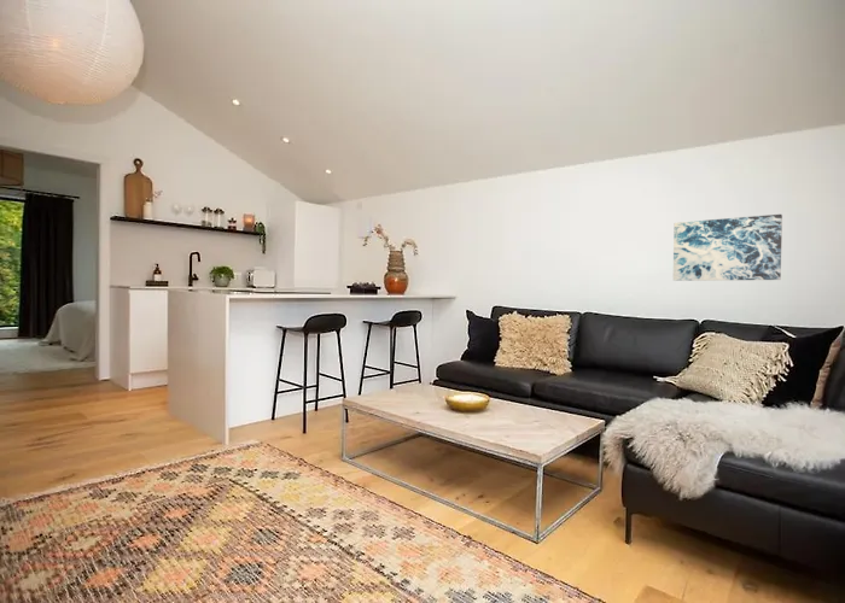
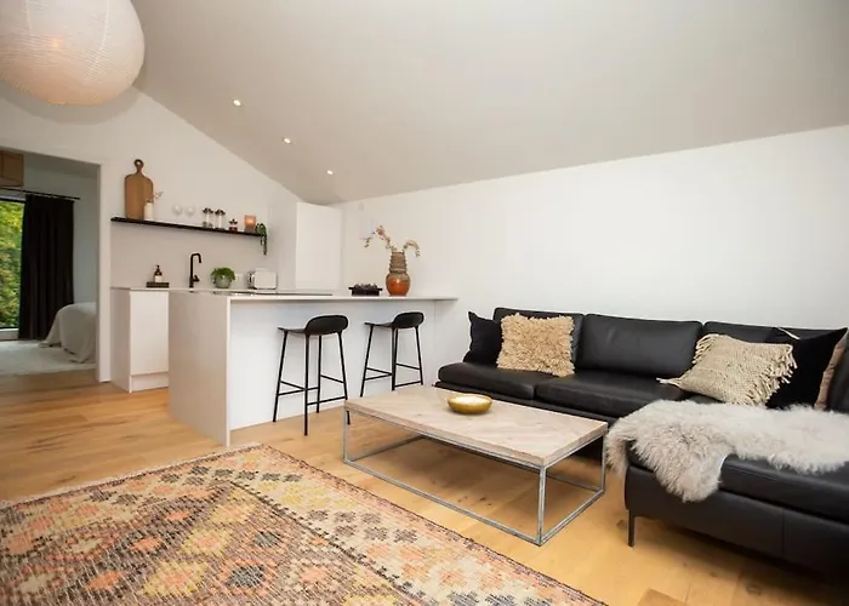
- wall art (724, 250)
